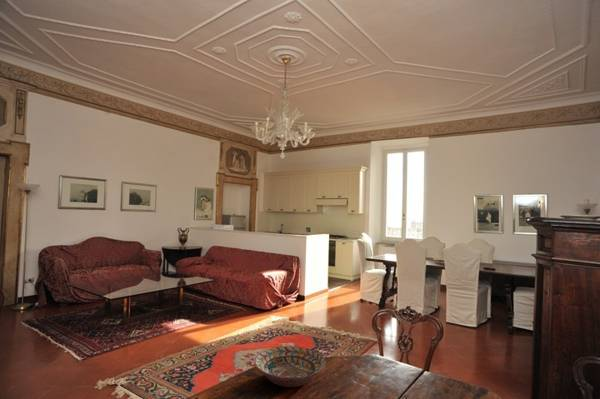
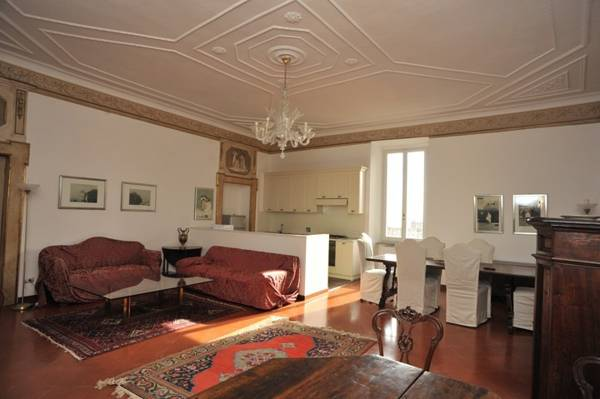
- decorative bowl (289, 369)
